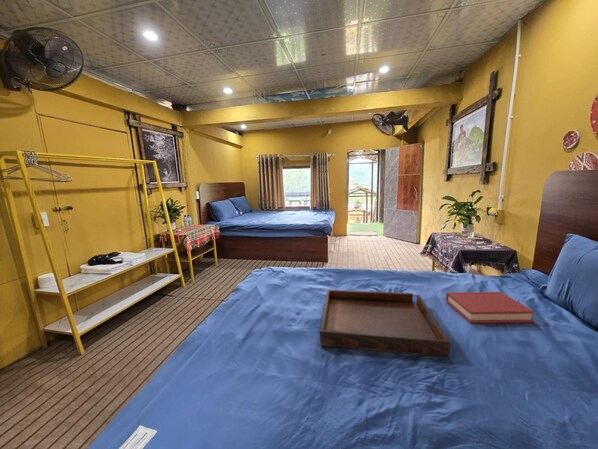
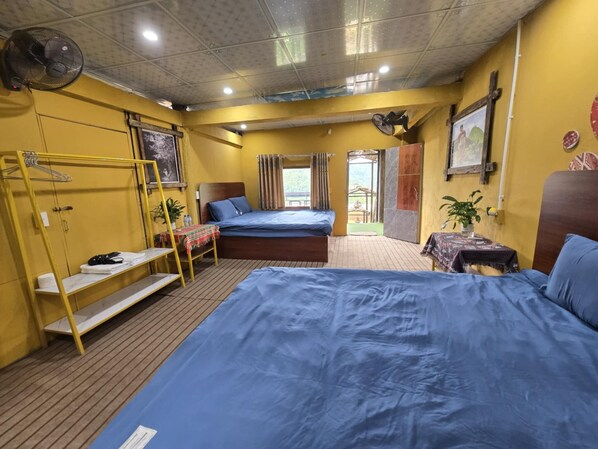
- serving tray (375, 316)
- hardback book (485, 305)
